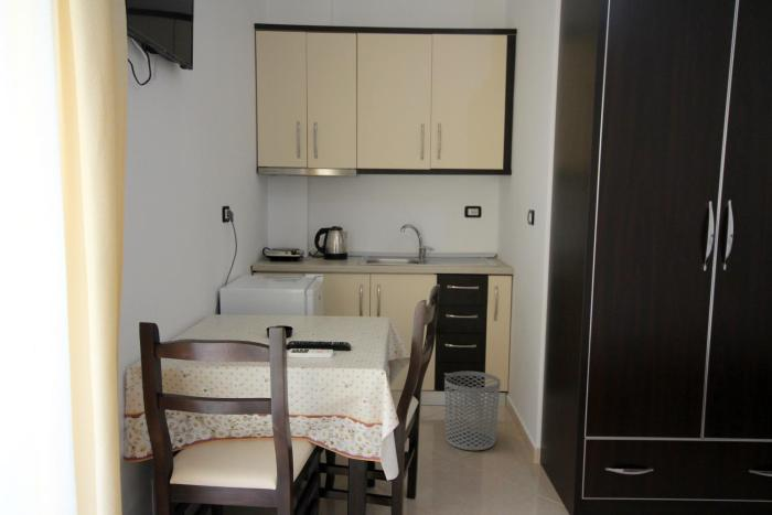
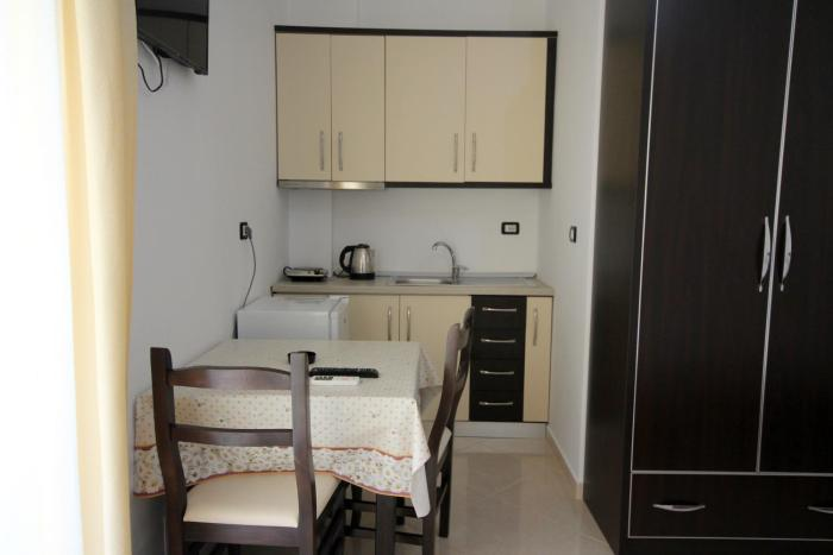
- waste bin (471, 410)
